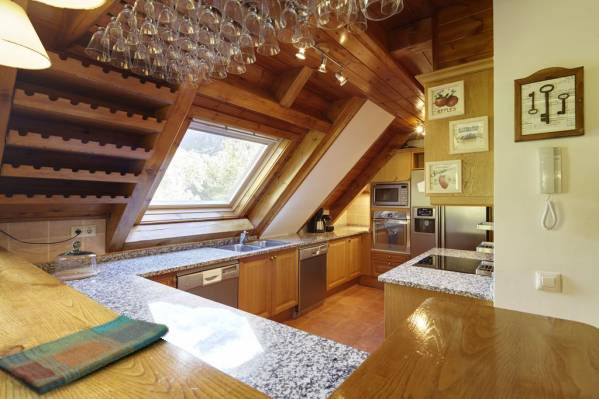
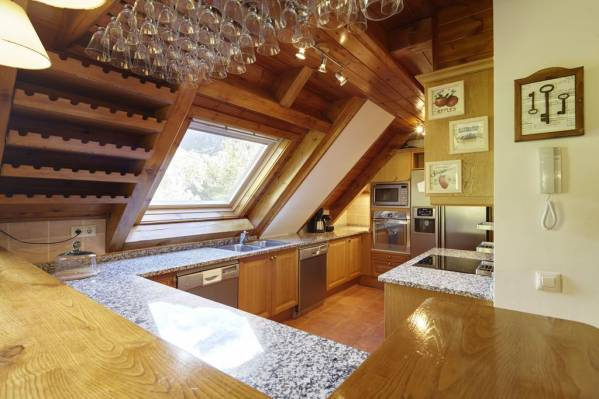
- dish towel (92, 345)
